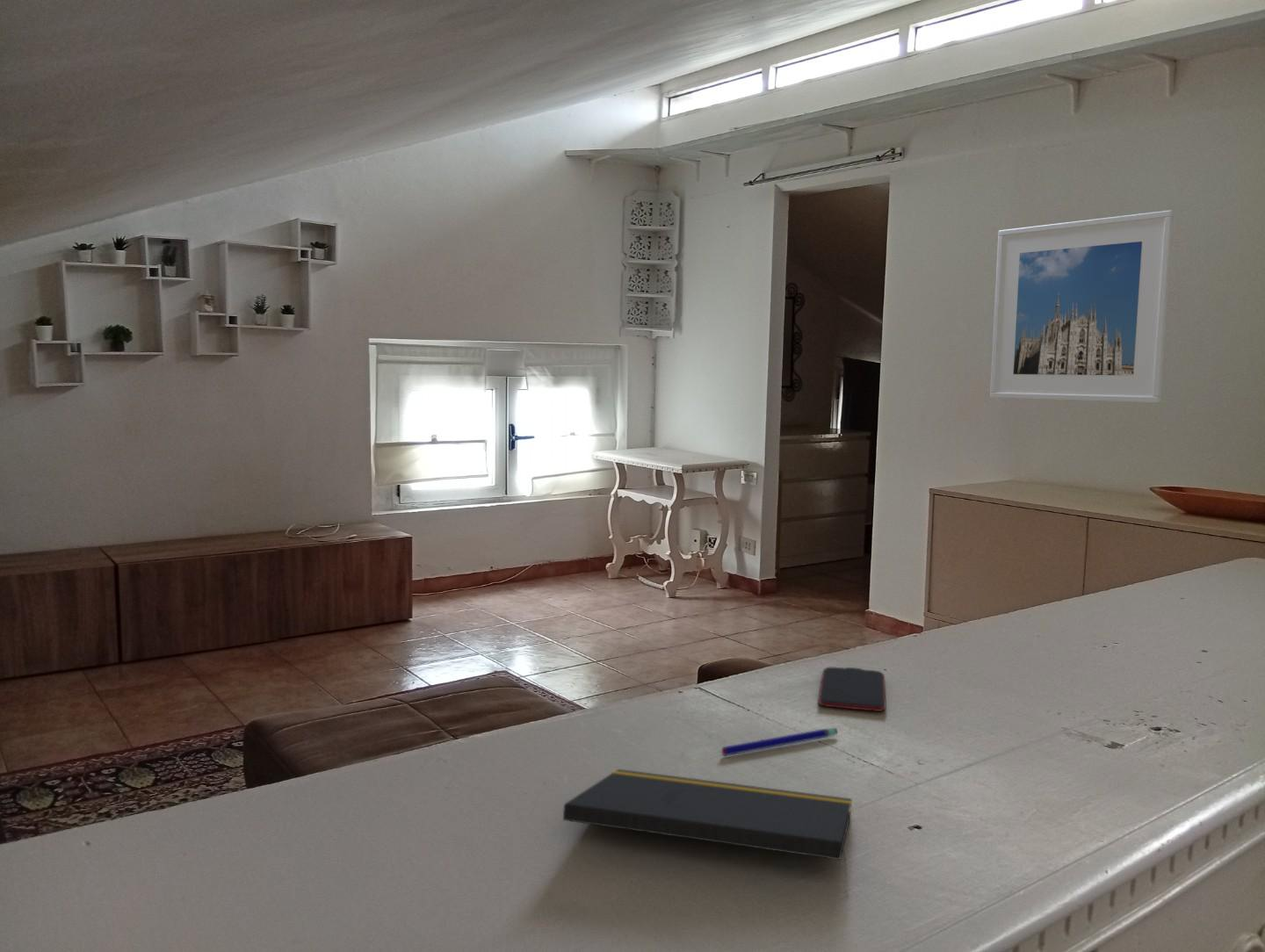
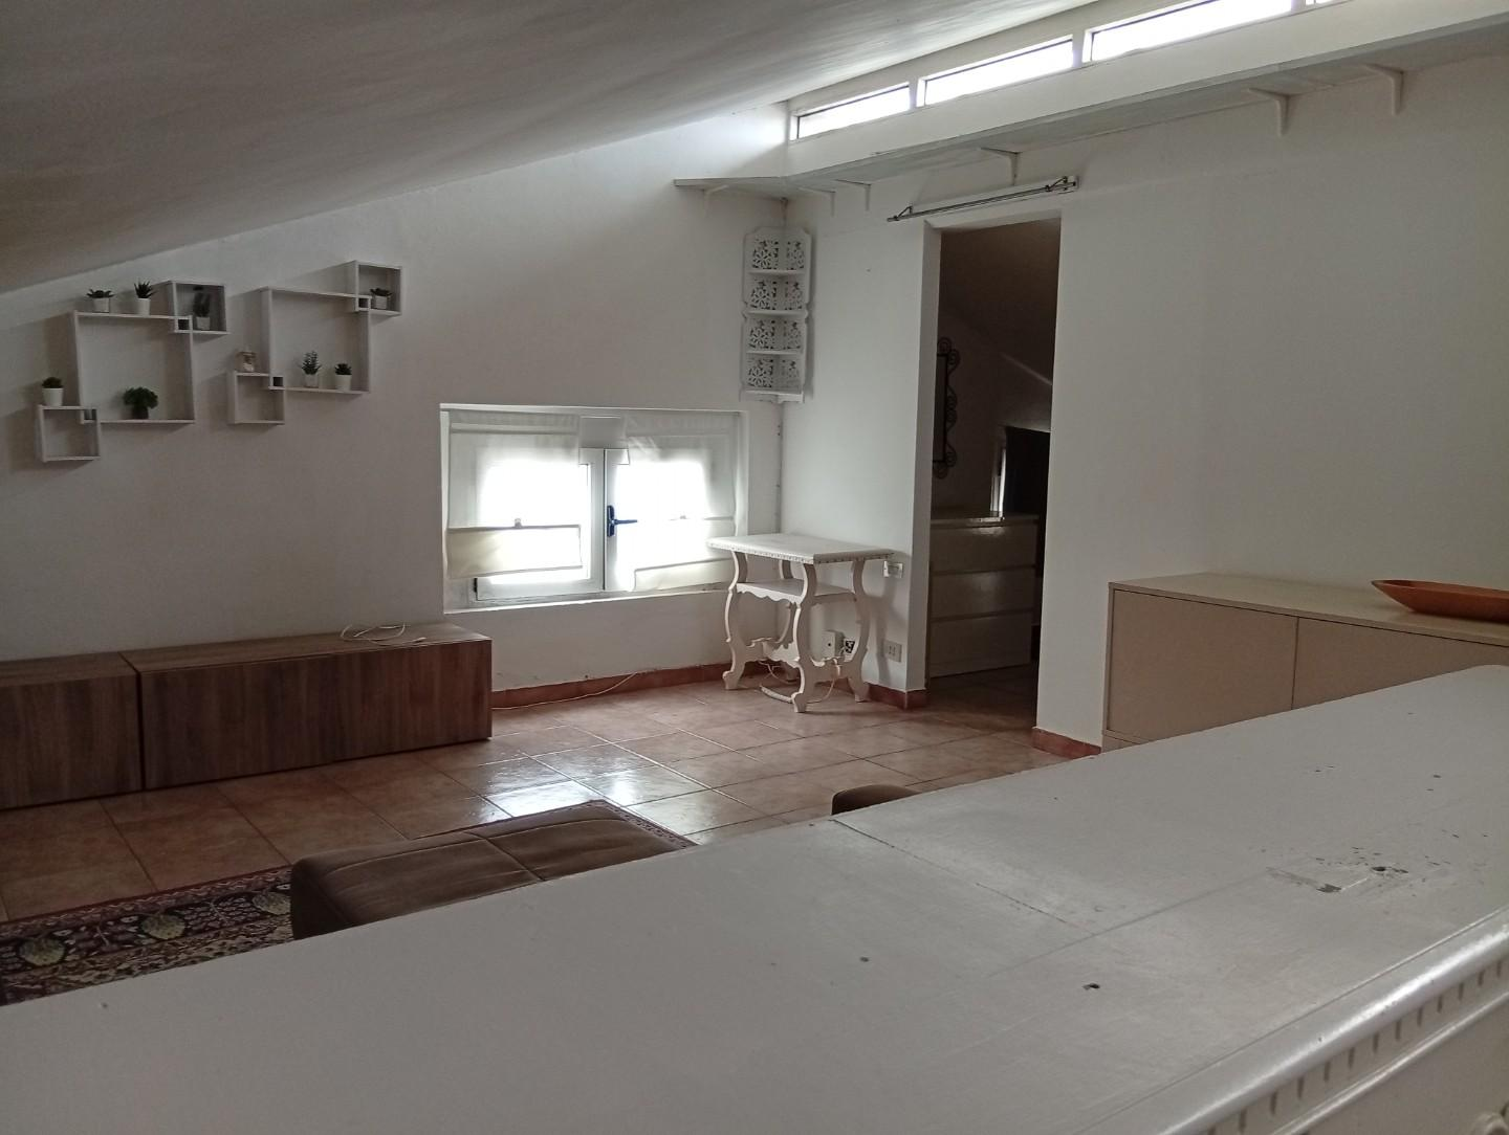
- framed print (1074, 311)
- smartphone (852, 687)
- pen (781, 740)
- notepad (715, 809)
